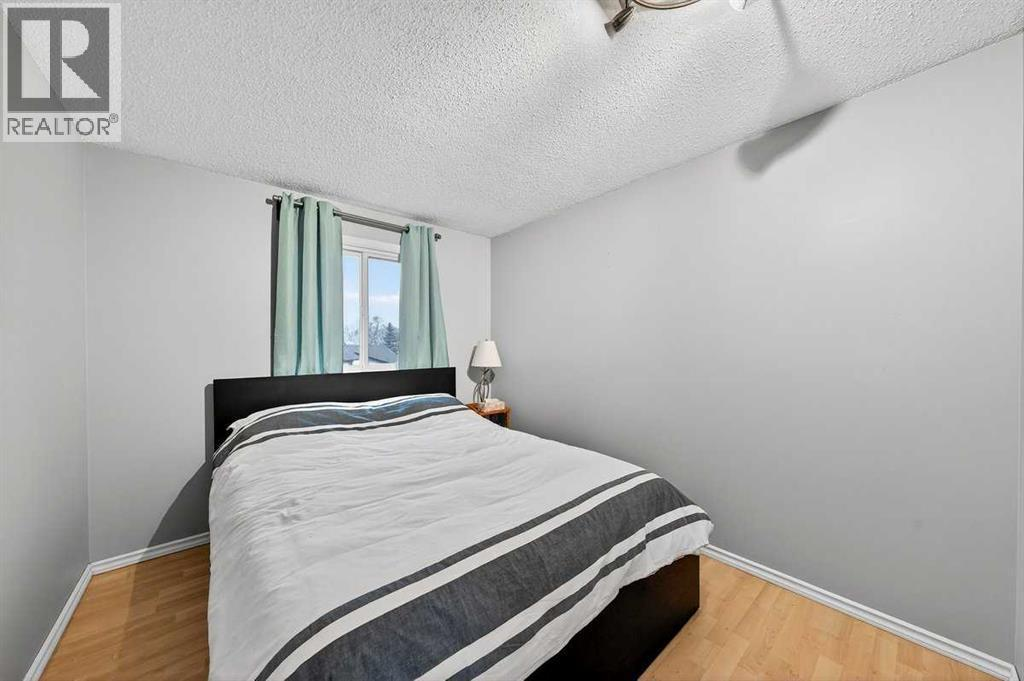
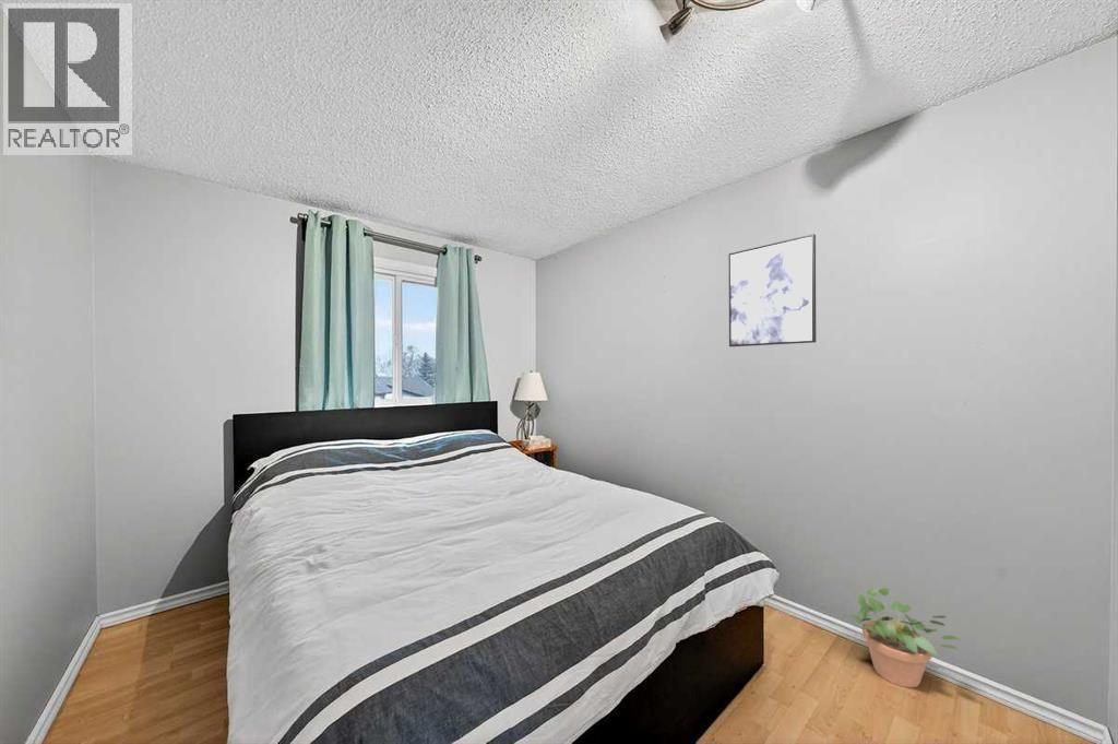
+ wall art (769, 294)
+ potted plant (904, 639)
